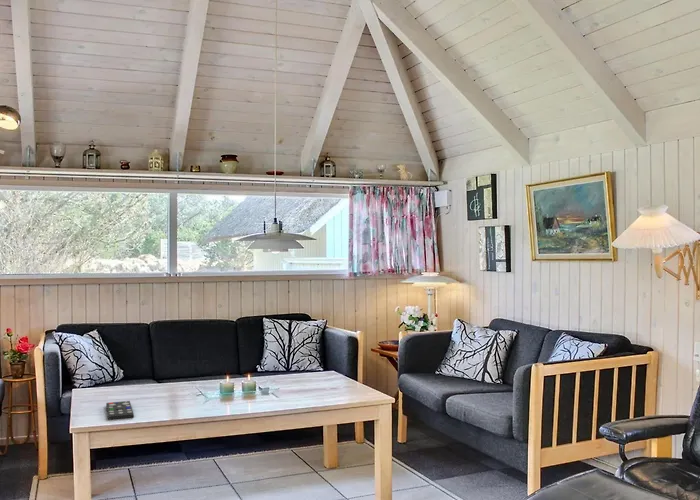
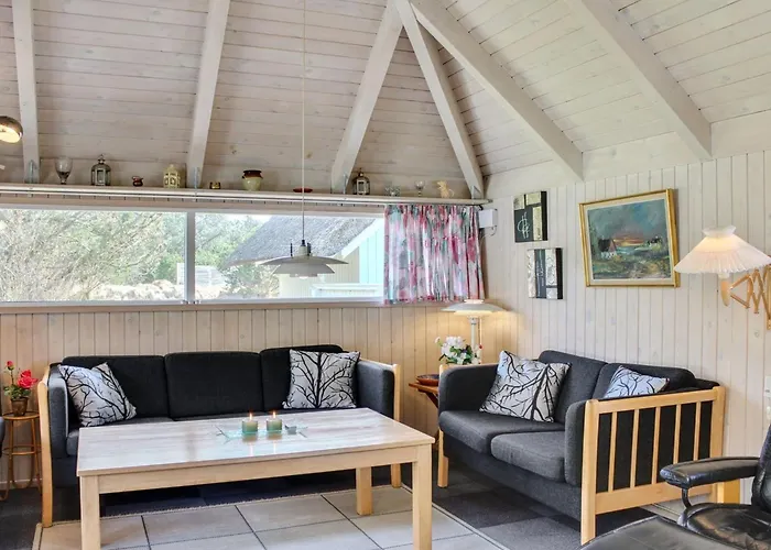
- remote control (119, 409)
